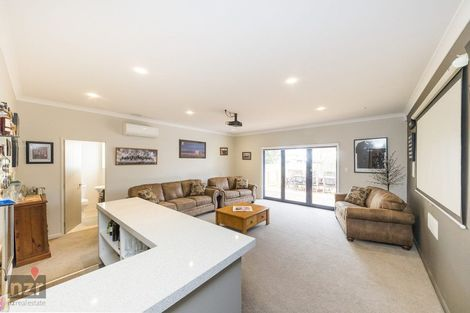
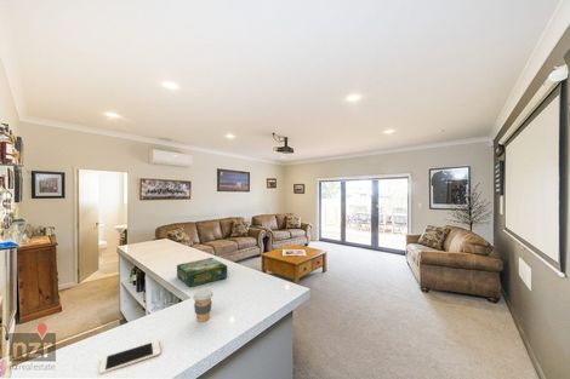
+ cell phone (131, 355)
+ coffee cup (203, 305)
+ board game (201, 270)
